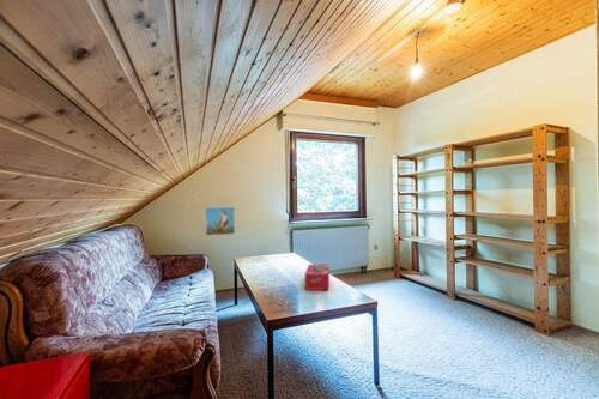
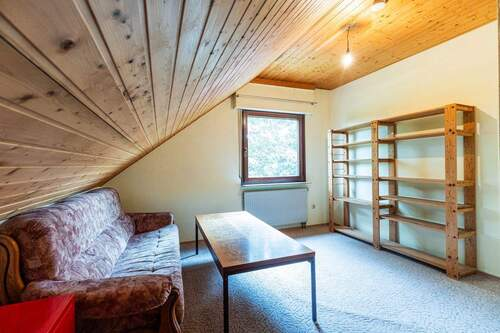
- tissue box (317, 276)
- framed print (219, 220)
